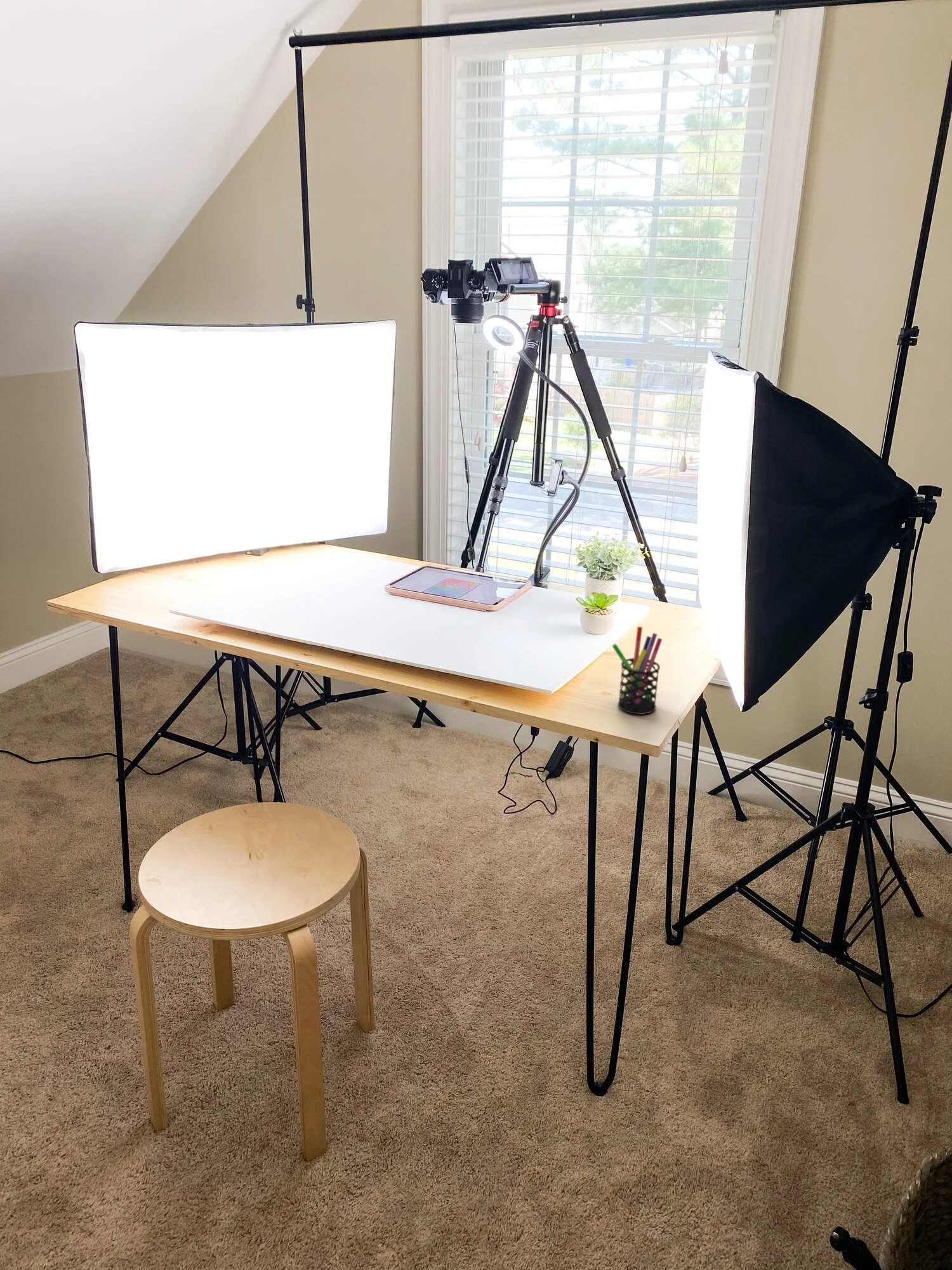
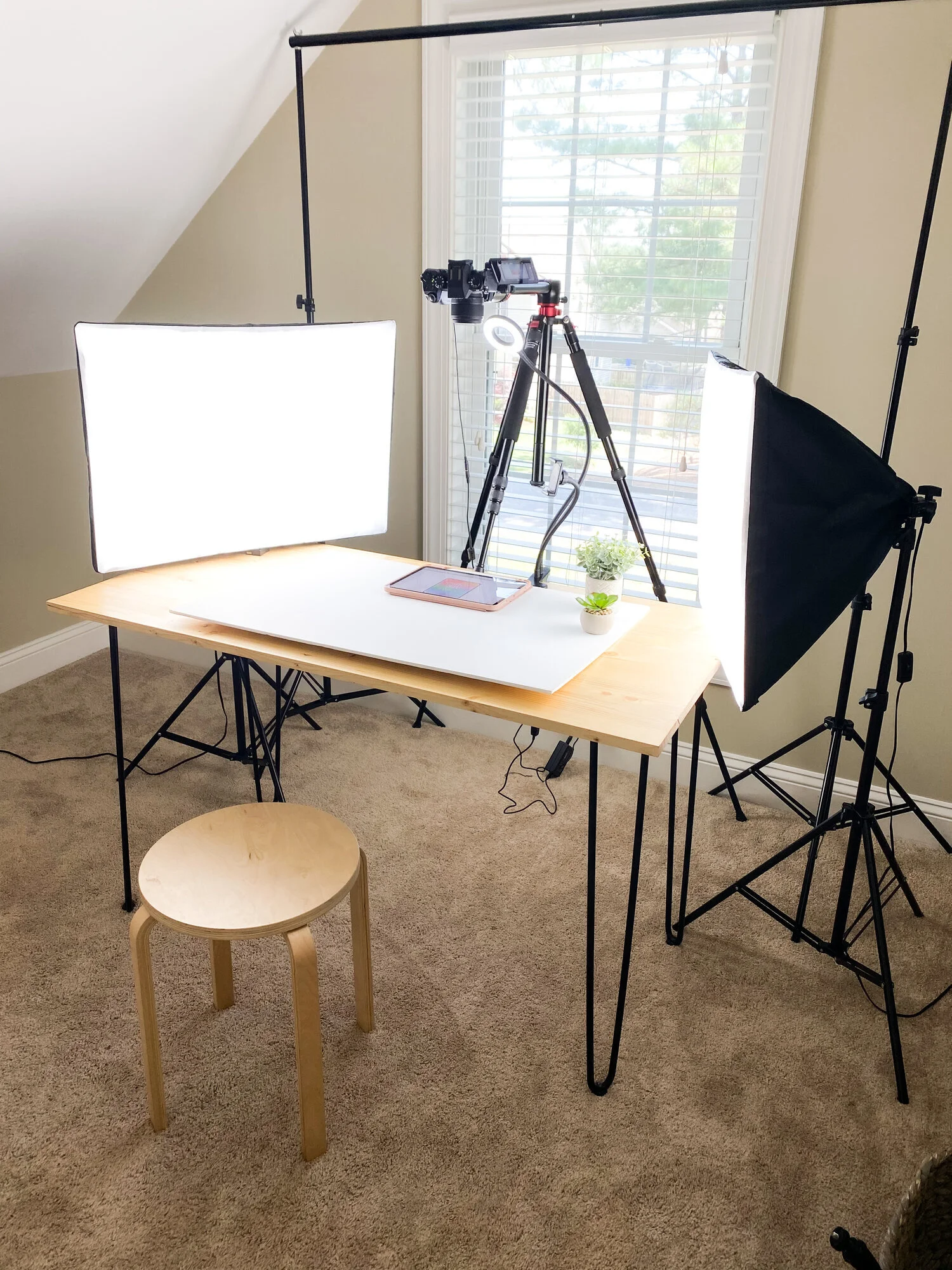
- pen holder (635, 669)
